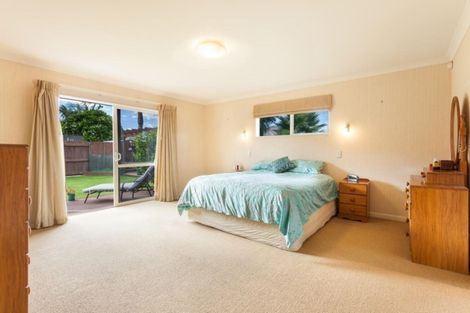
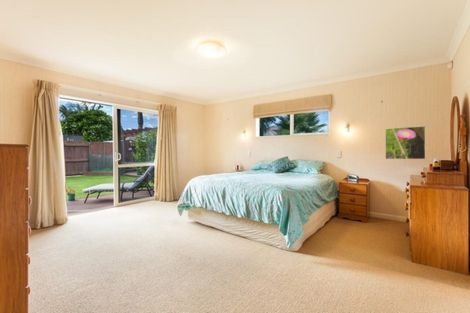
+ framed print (404, 143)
